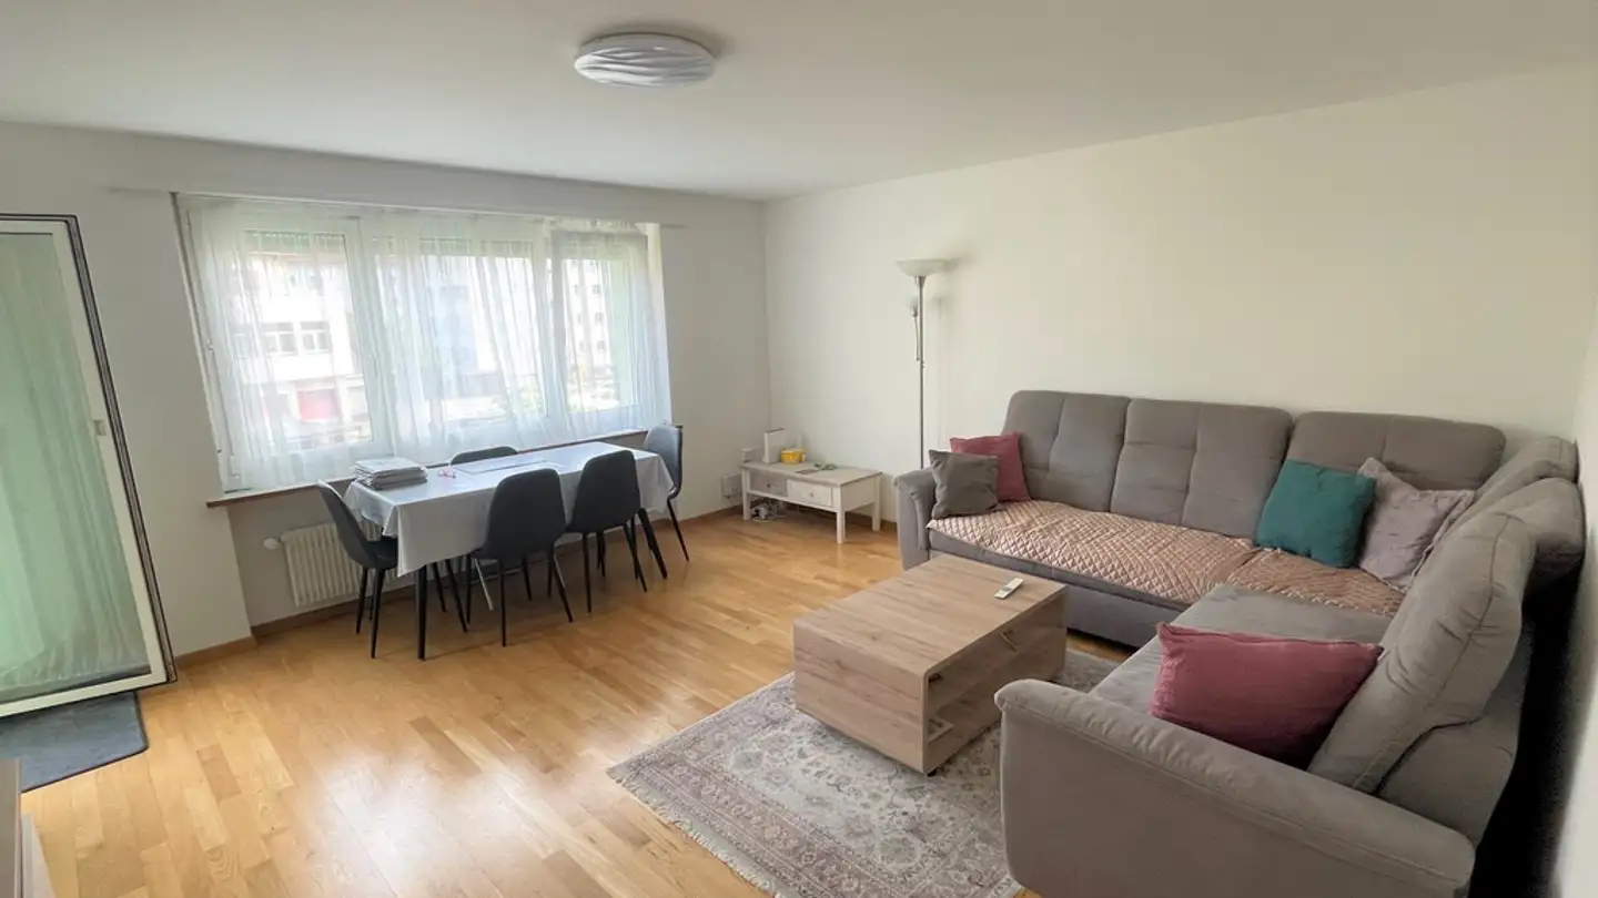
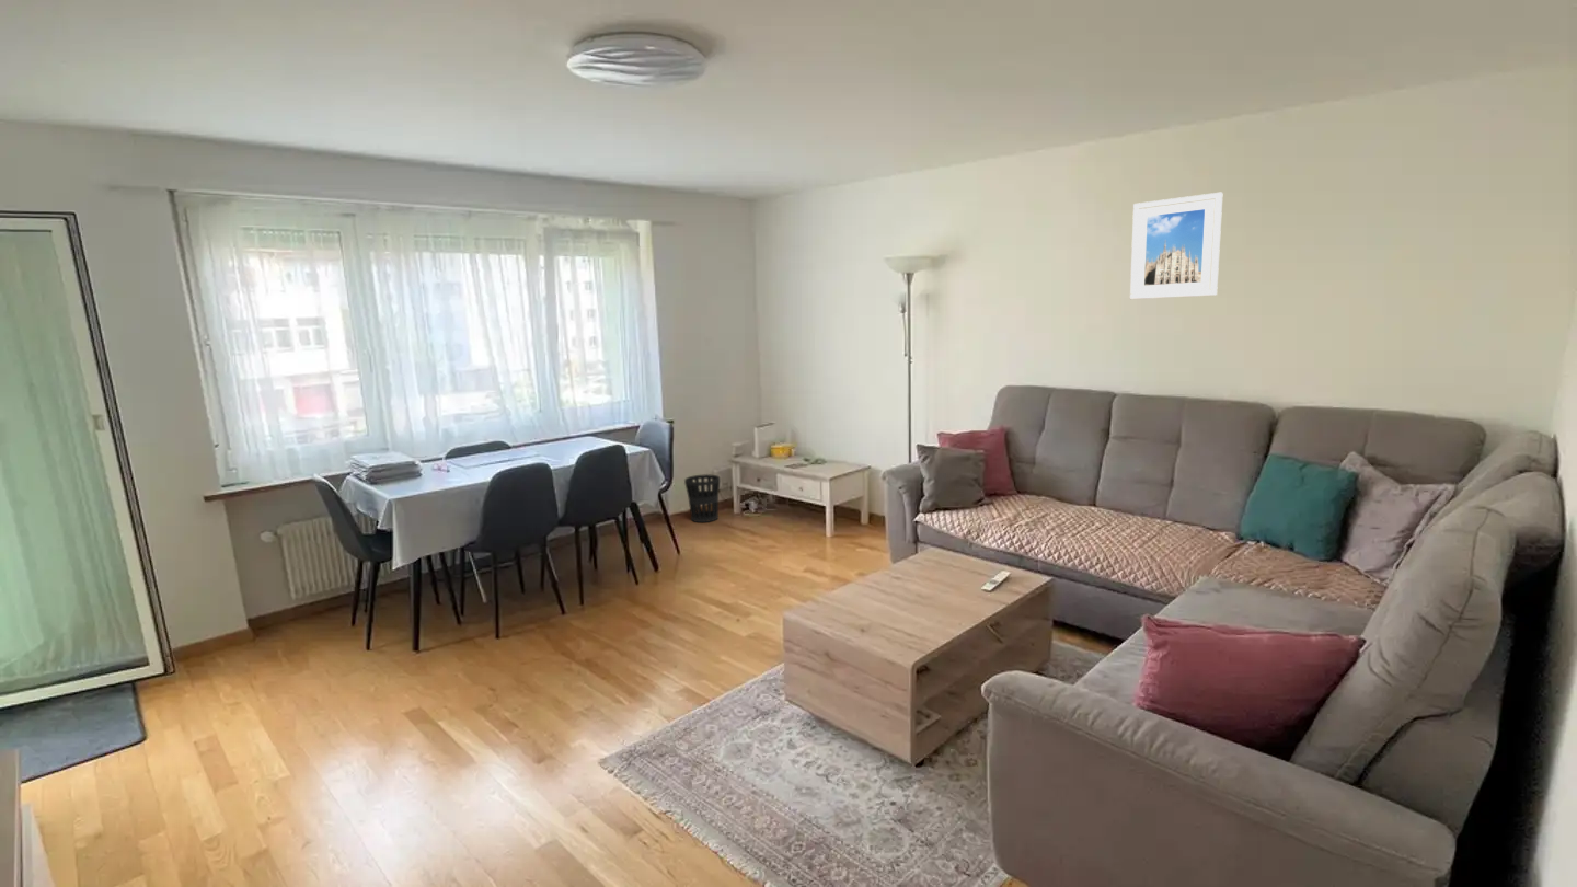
+ wastebasket (703, 498)
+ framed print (1174, 247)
